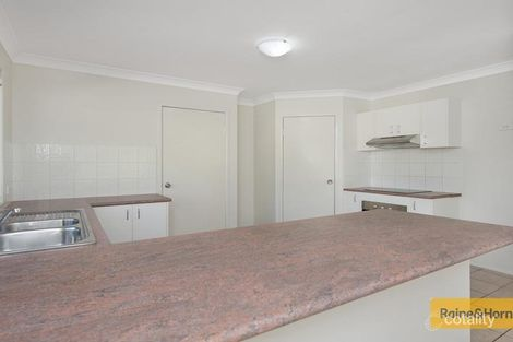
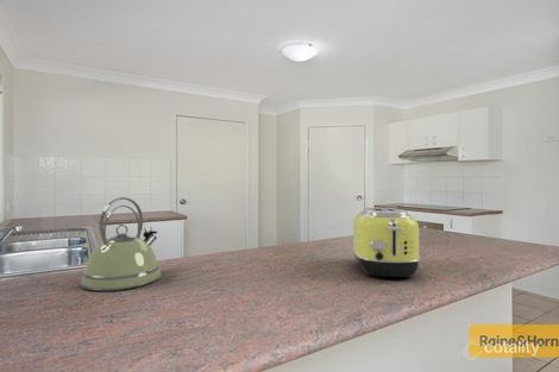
+ toaster (384, 239)
+ kettle (126, 237)
